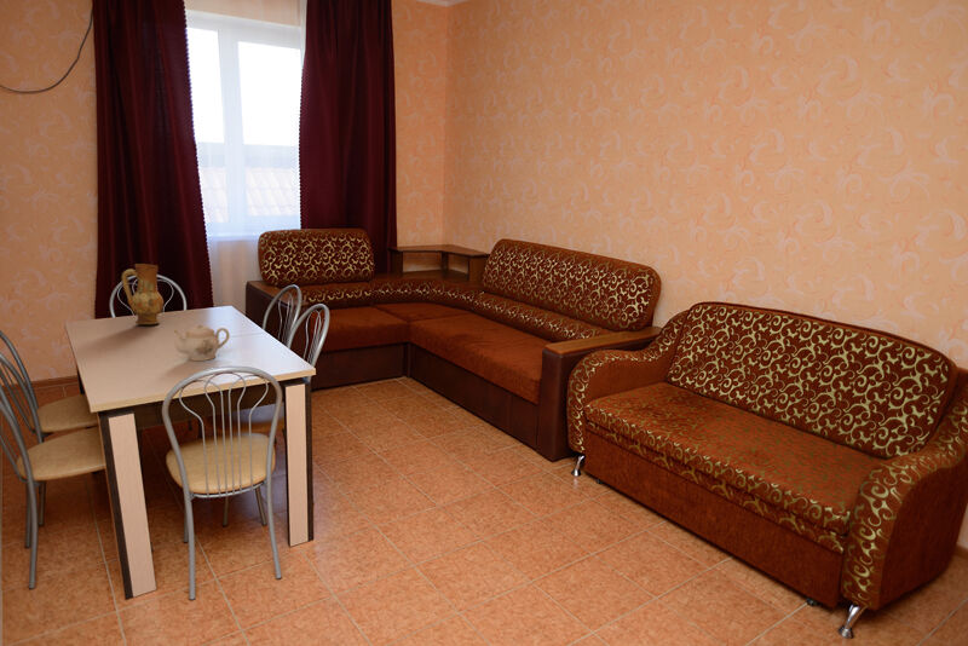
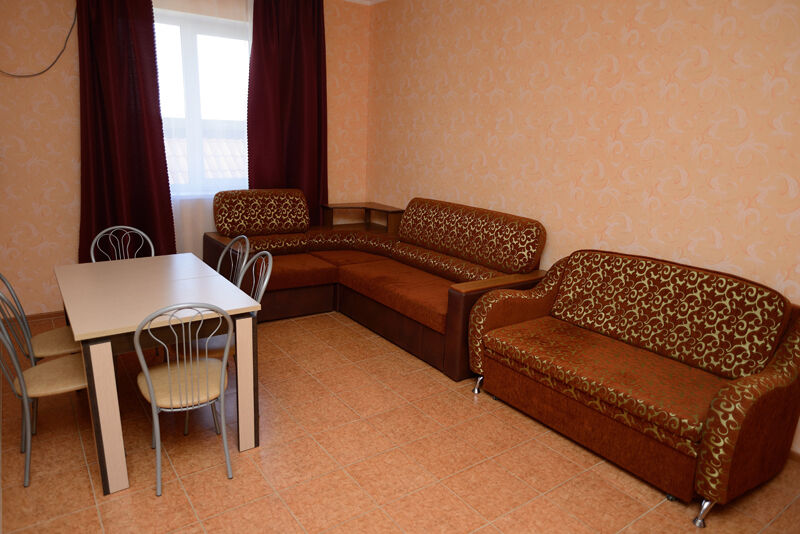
- ceramic jug (143, 294)
- teapot (202, 340)
